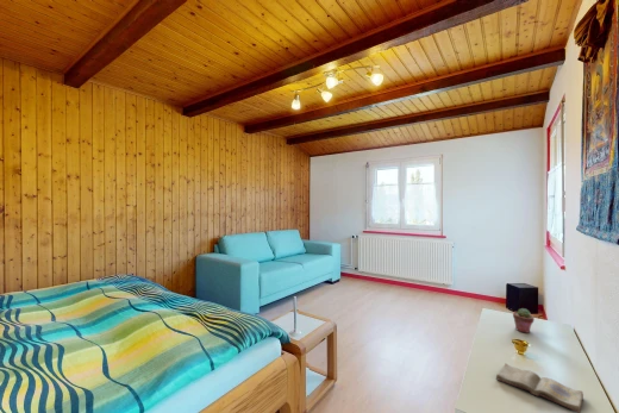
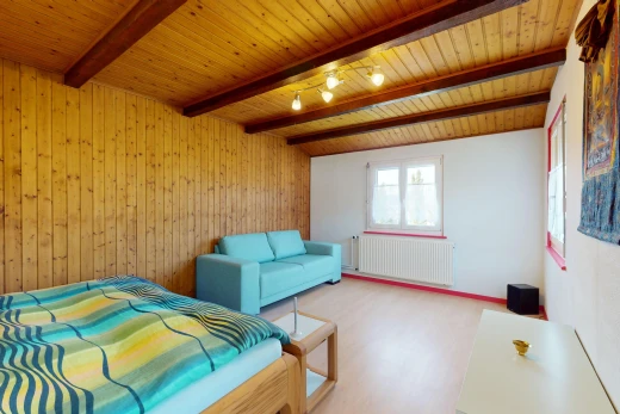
- diary (537, 383)
- potted succulent (523, 319)
